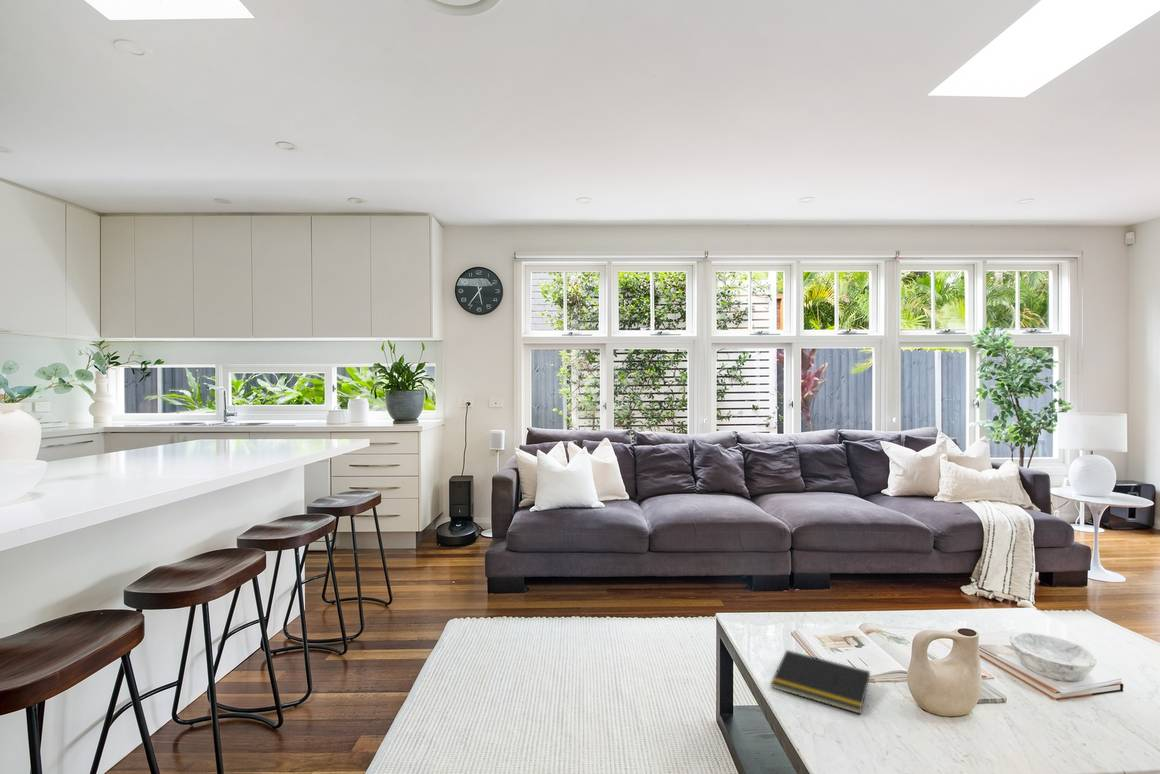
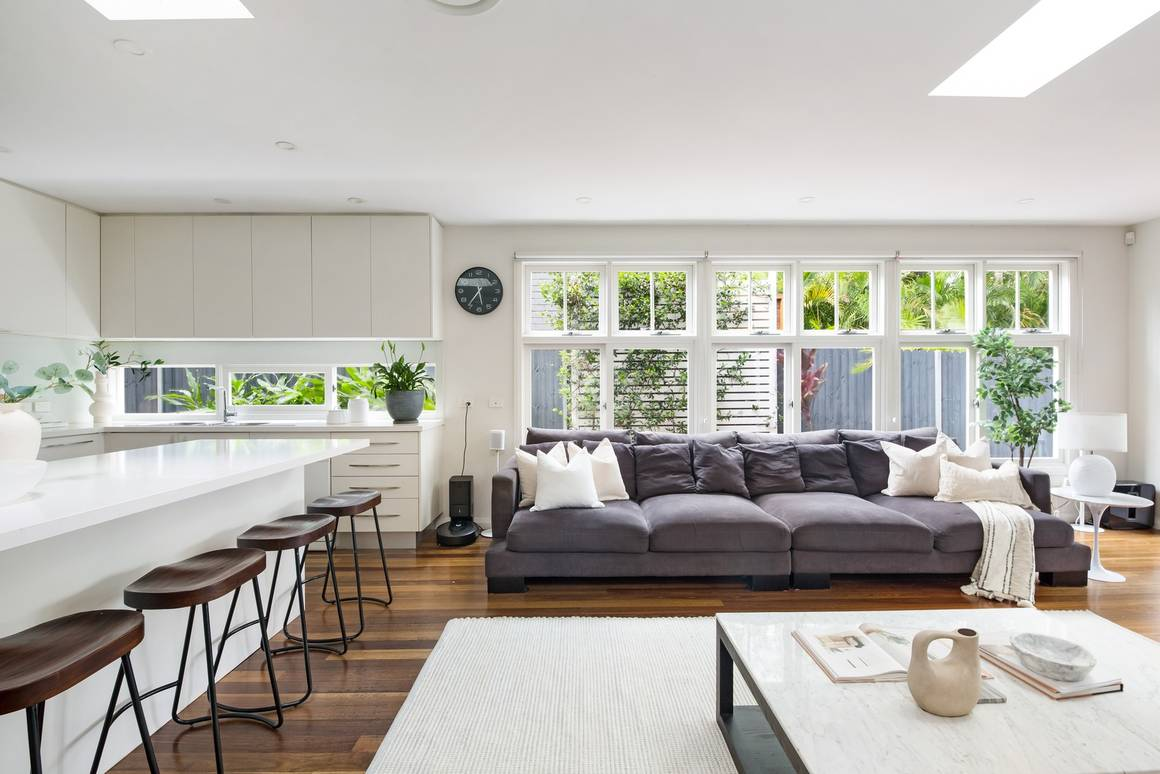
- notepad (820, 679)
